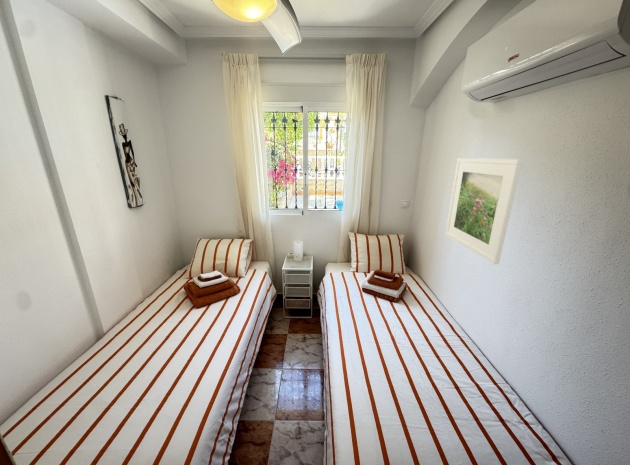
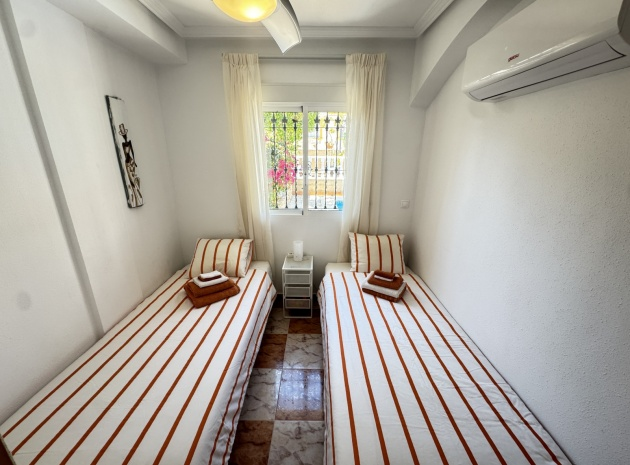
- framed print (475, 205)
